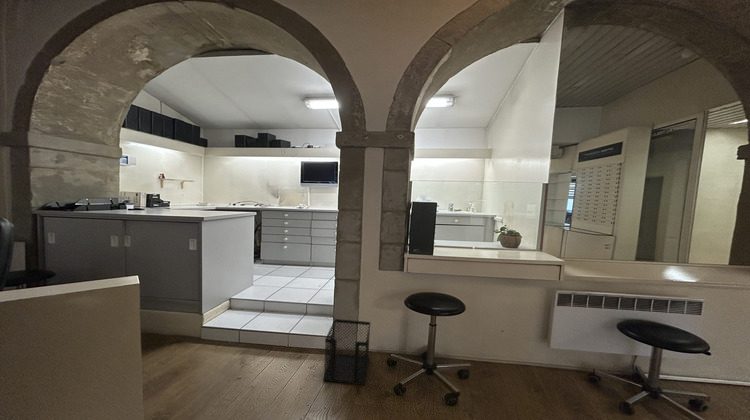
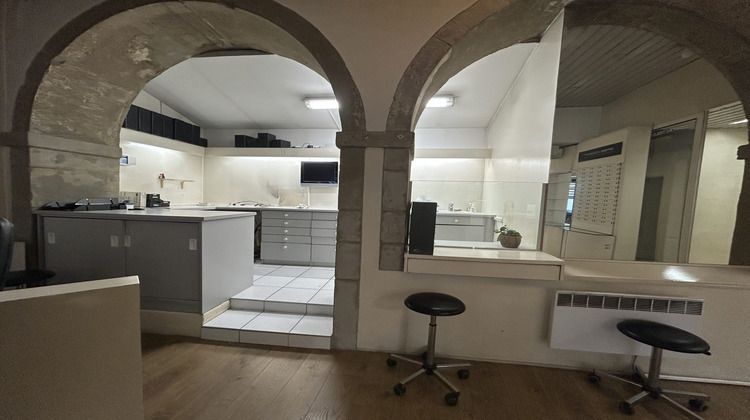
- wastebasket (348, 351)
